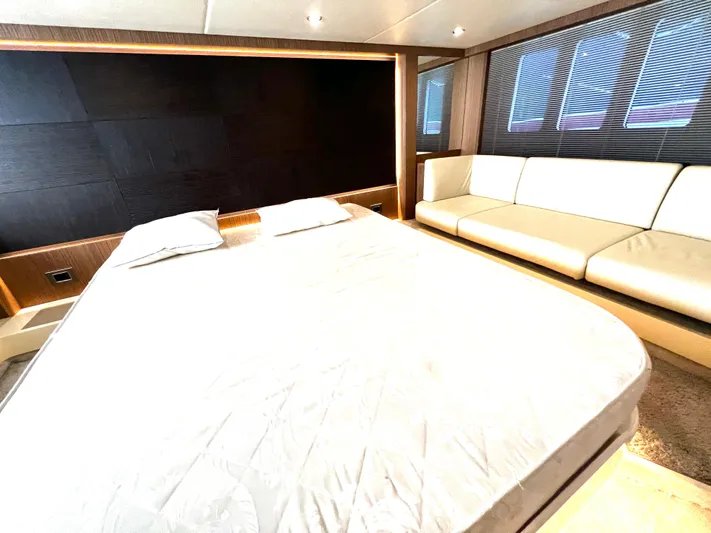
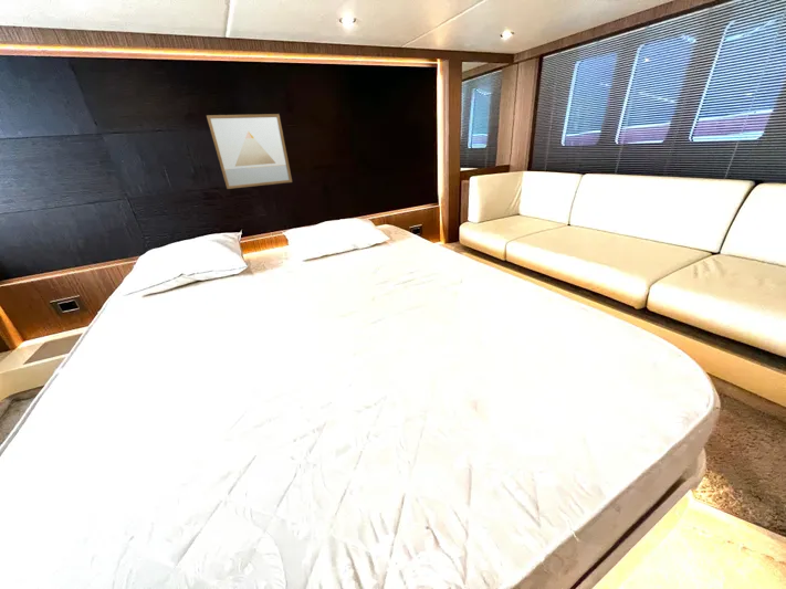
+ wall art (252, 151)
